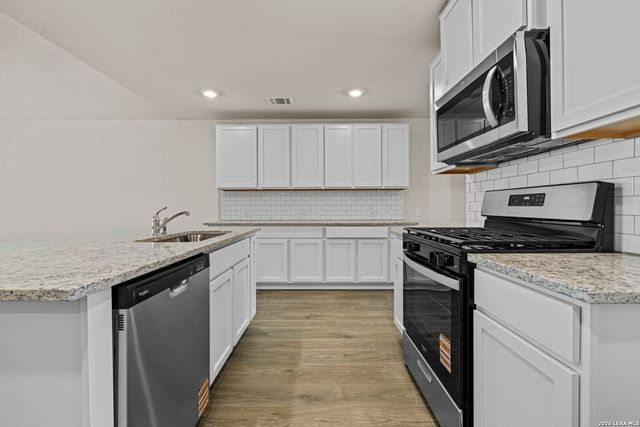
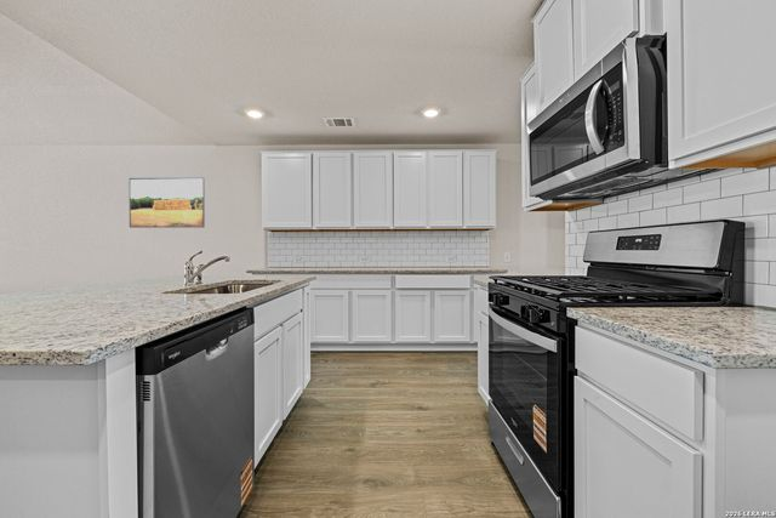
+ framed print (166, 203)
